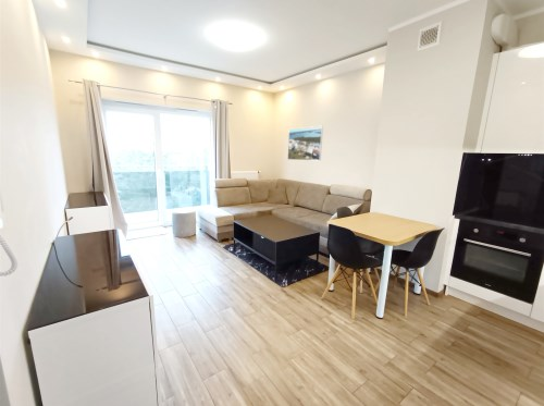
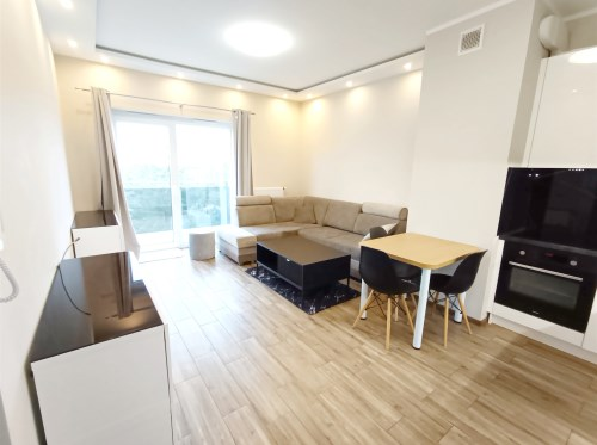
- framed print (304, 144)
